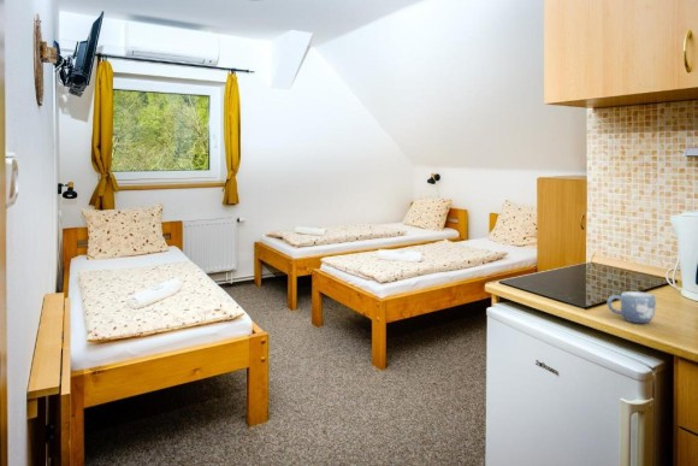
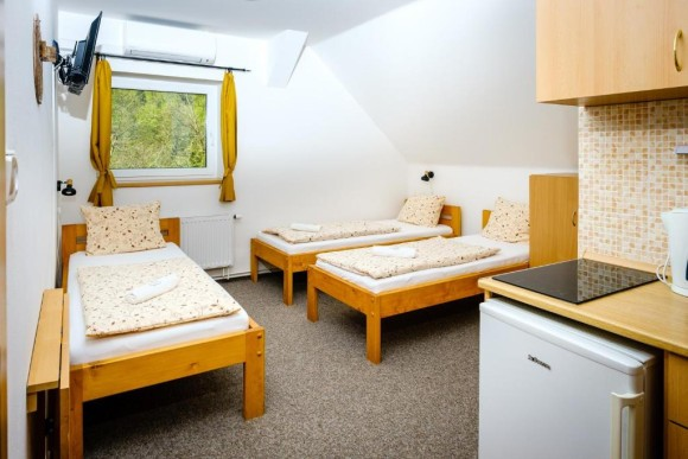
- mug (629, 307)
